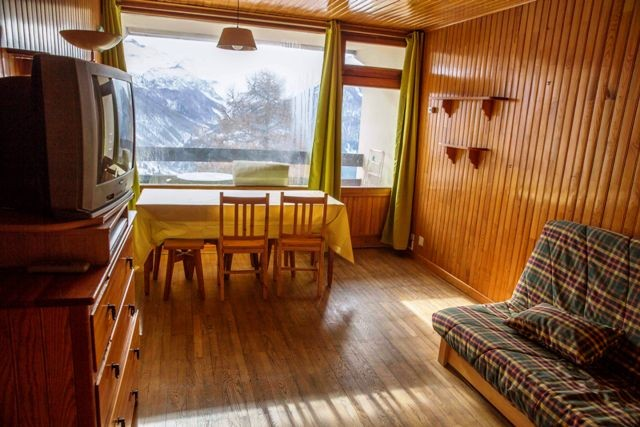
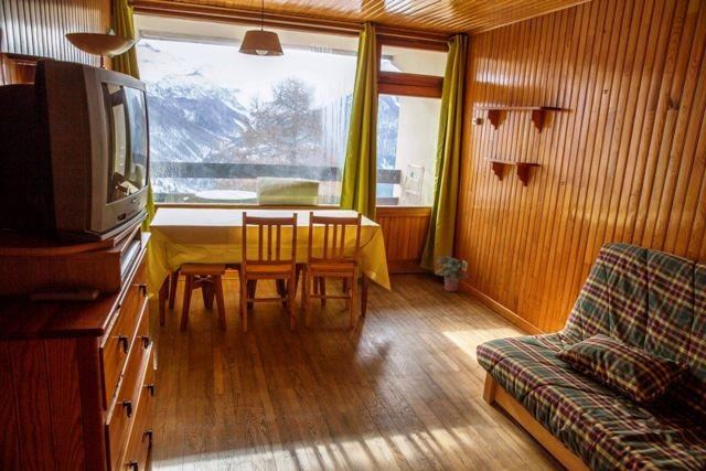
+ potted plant (452, 272)
